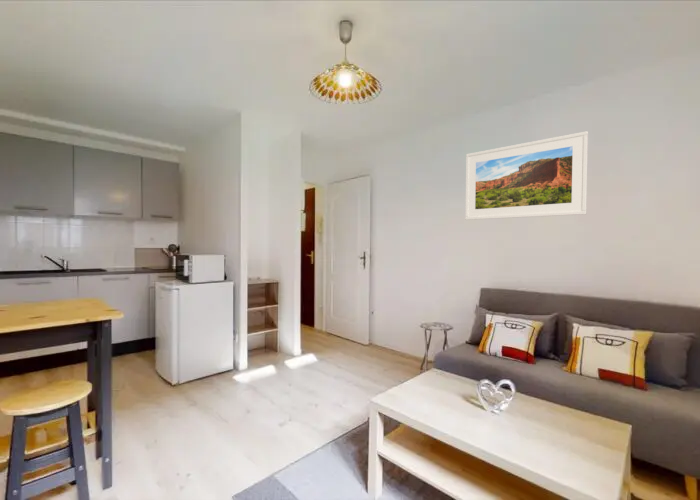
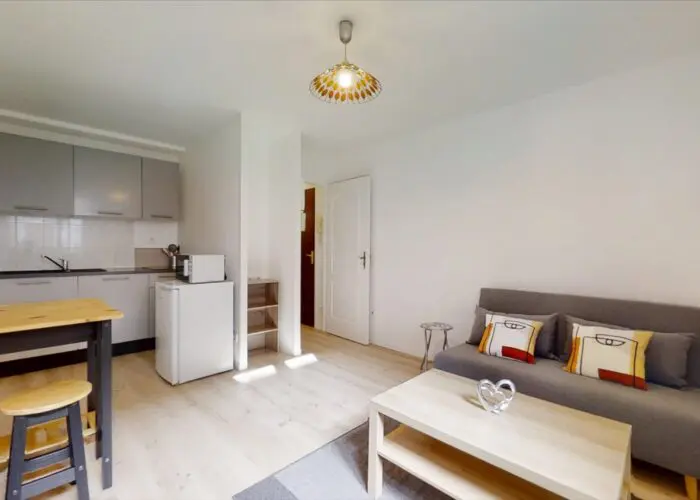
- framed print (519, 180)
